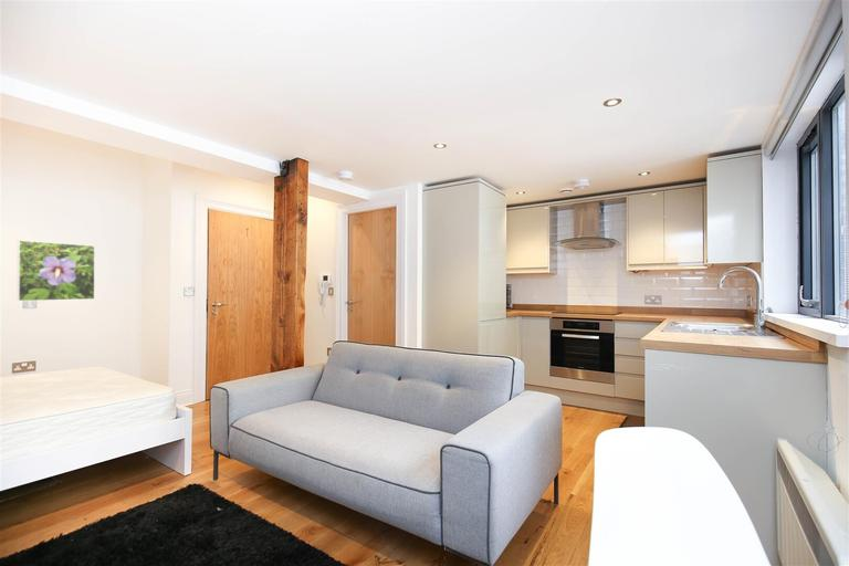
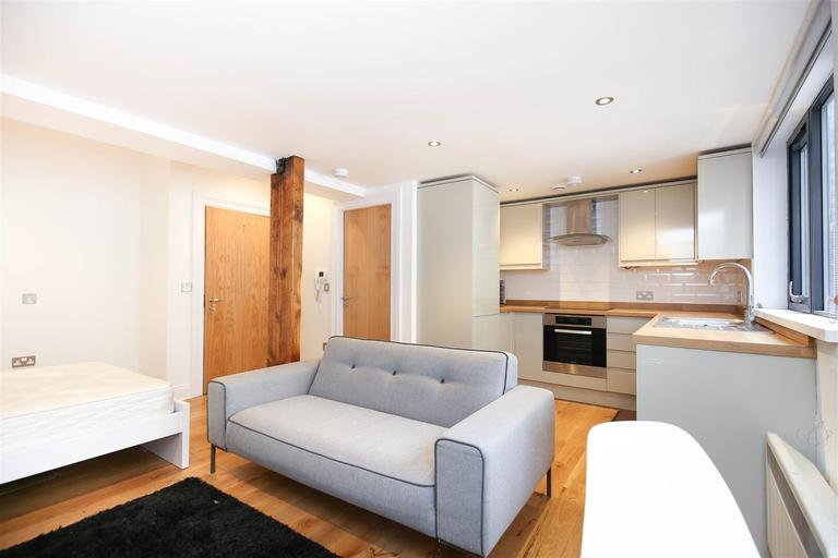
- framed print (57, 271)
